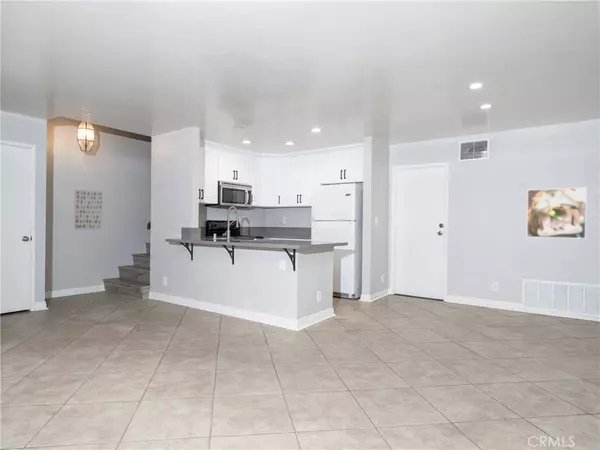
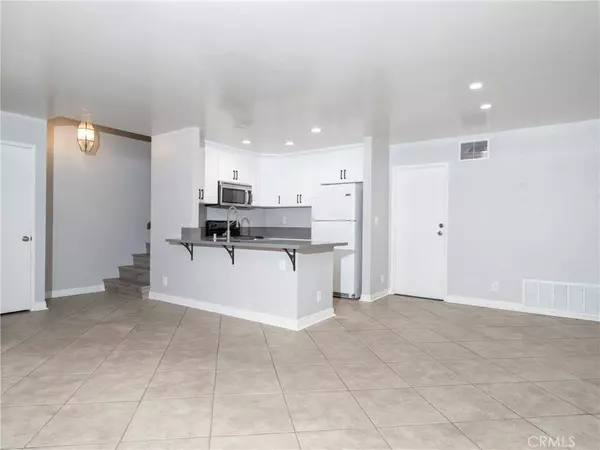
- wall art (88, 210)
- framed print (555, 213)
